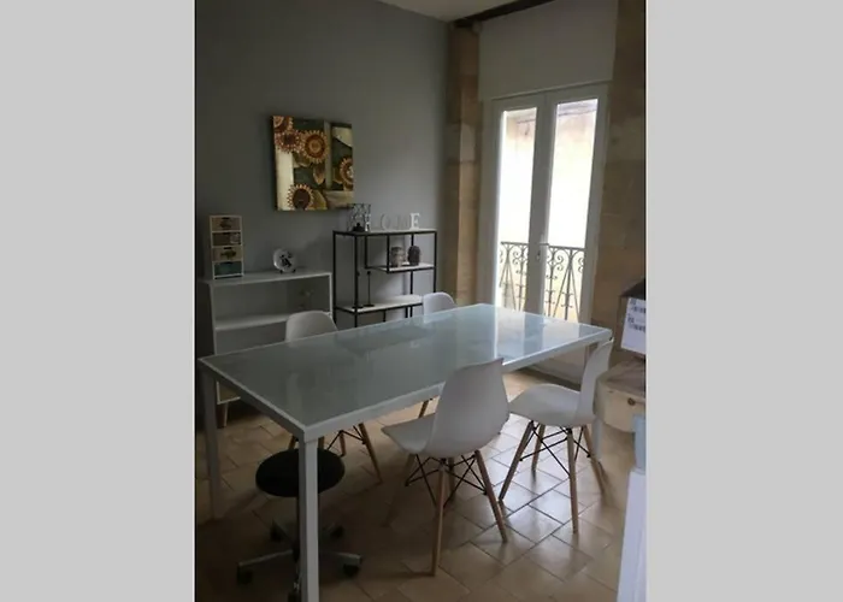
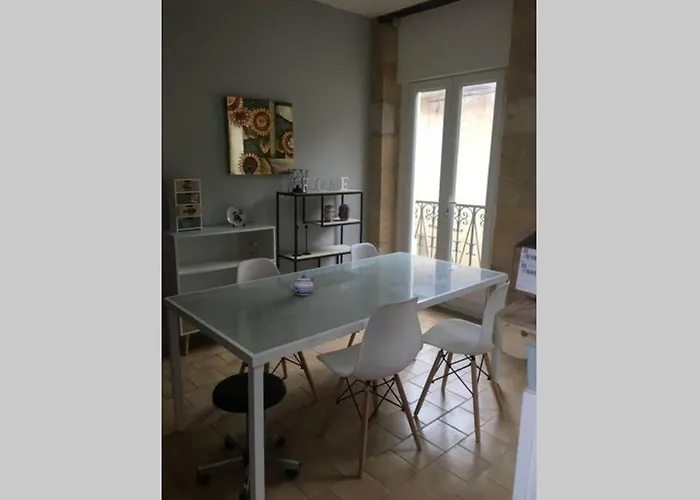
+ teapot (303, 284)
